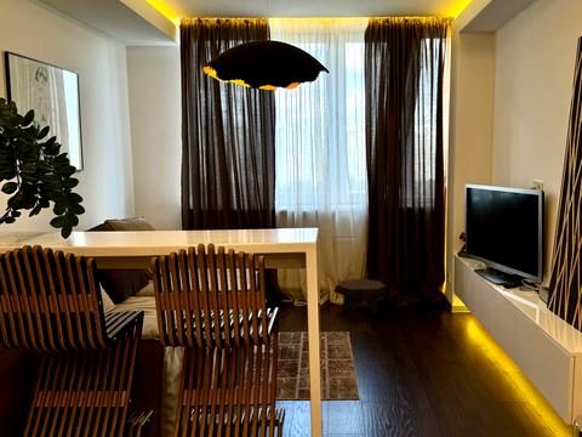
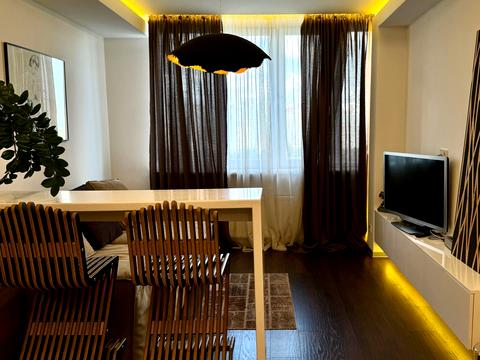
- footstool (360, 295)
